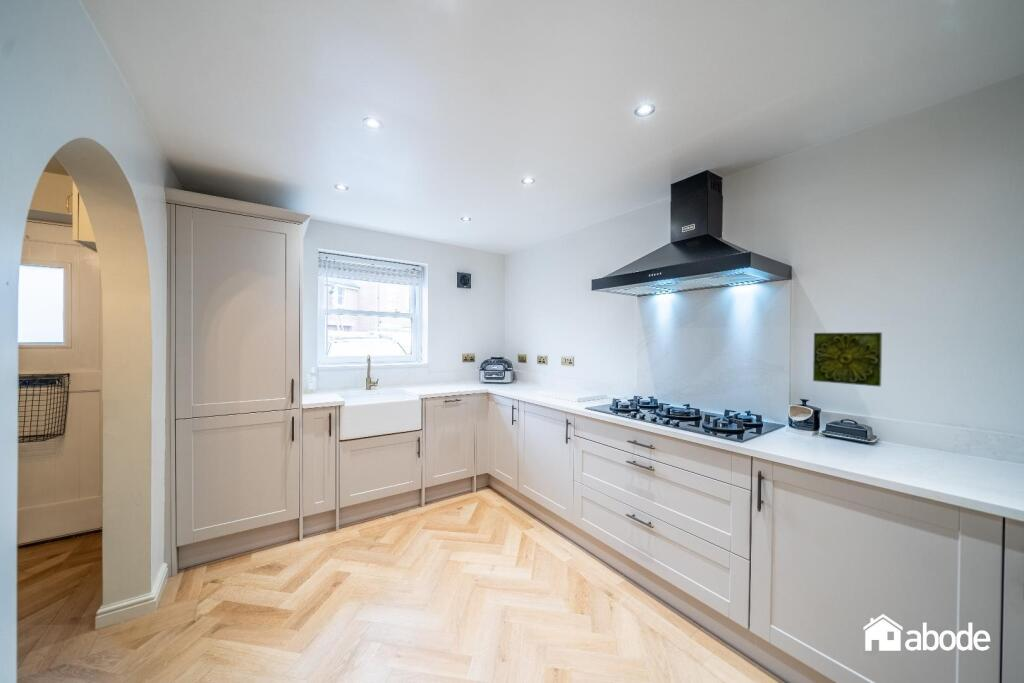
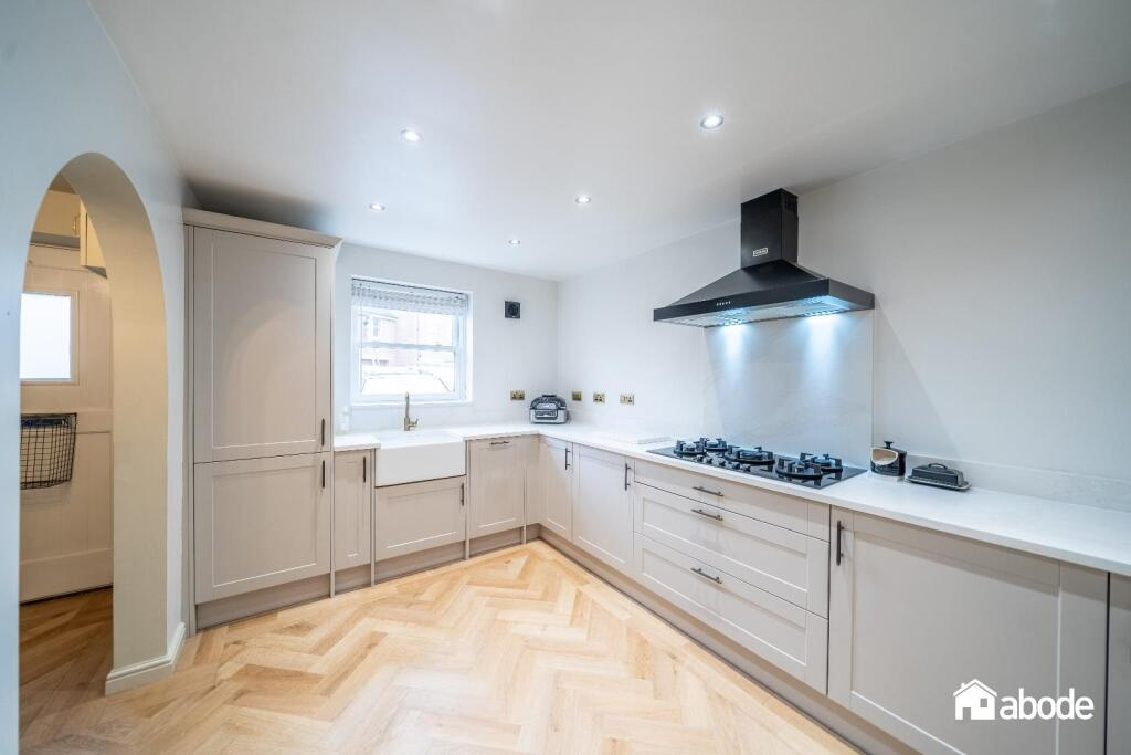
- decorative tile (845, 358)
